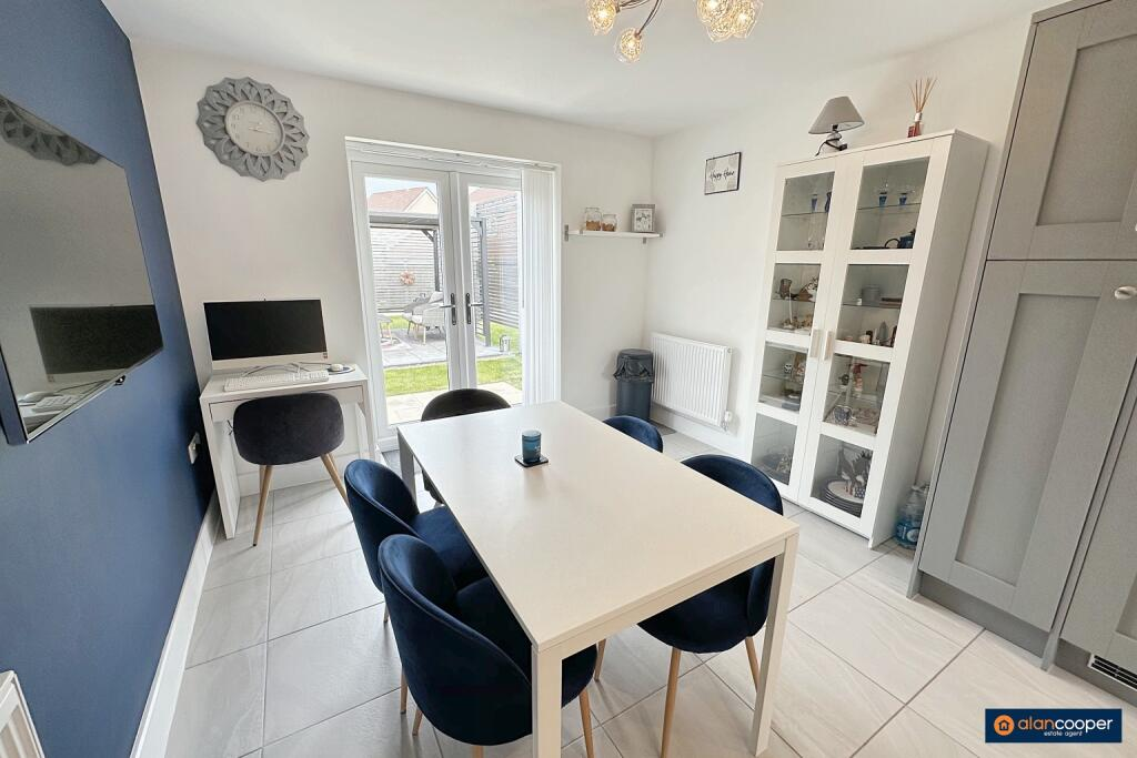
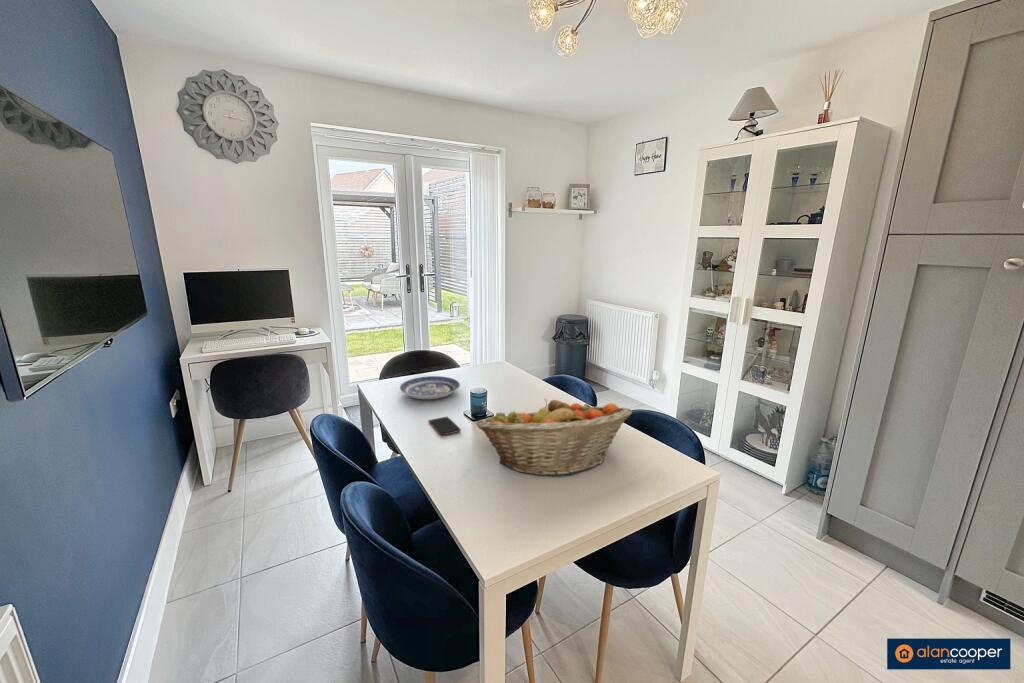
+ fruit basket (553, 428)
+ smartphone (444, 425)
+ plate (430, 389)
